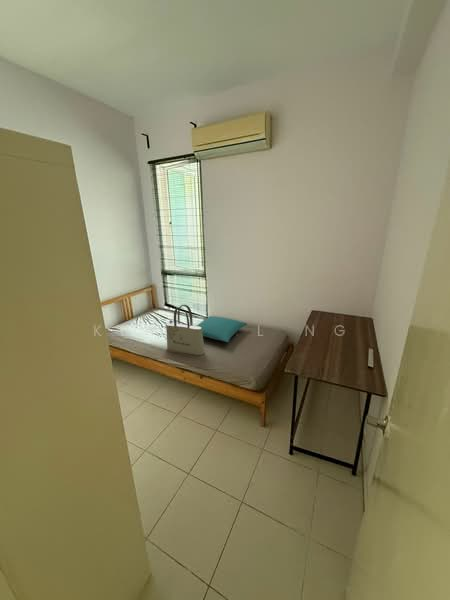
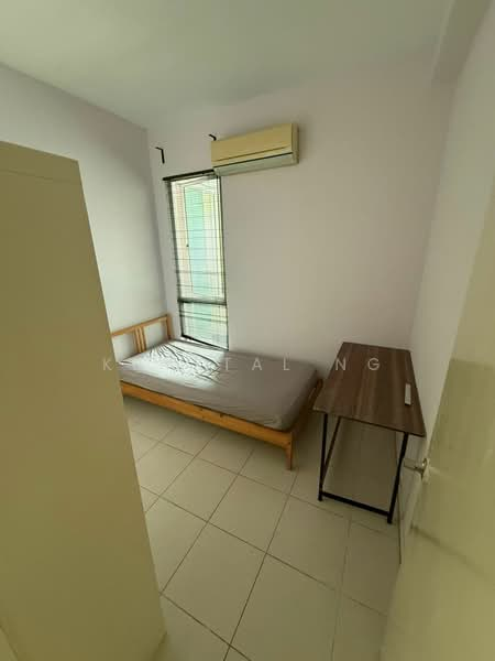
- tote bag (184, 328)
- pillow (217, 327)
